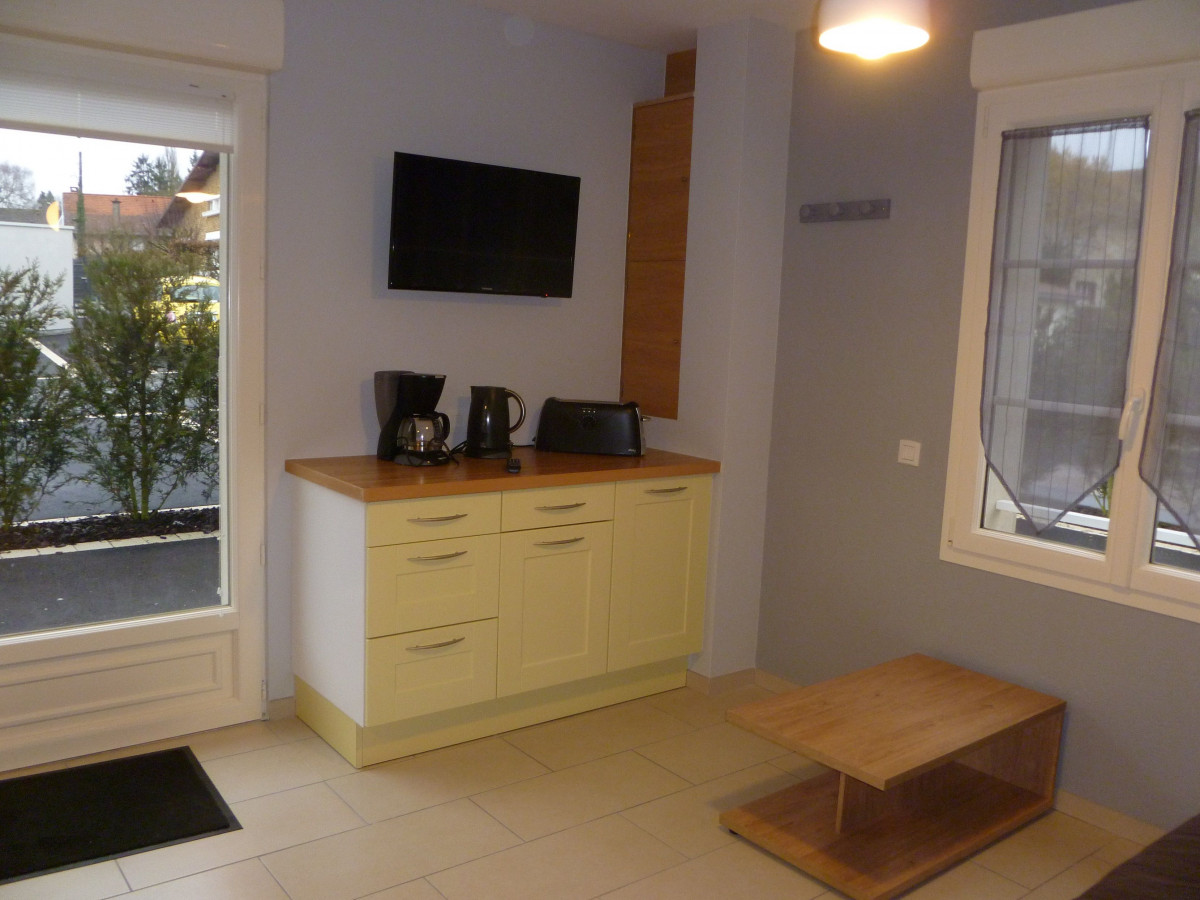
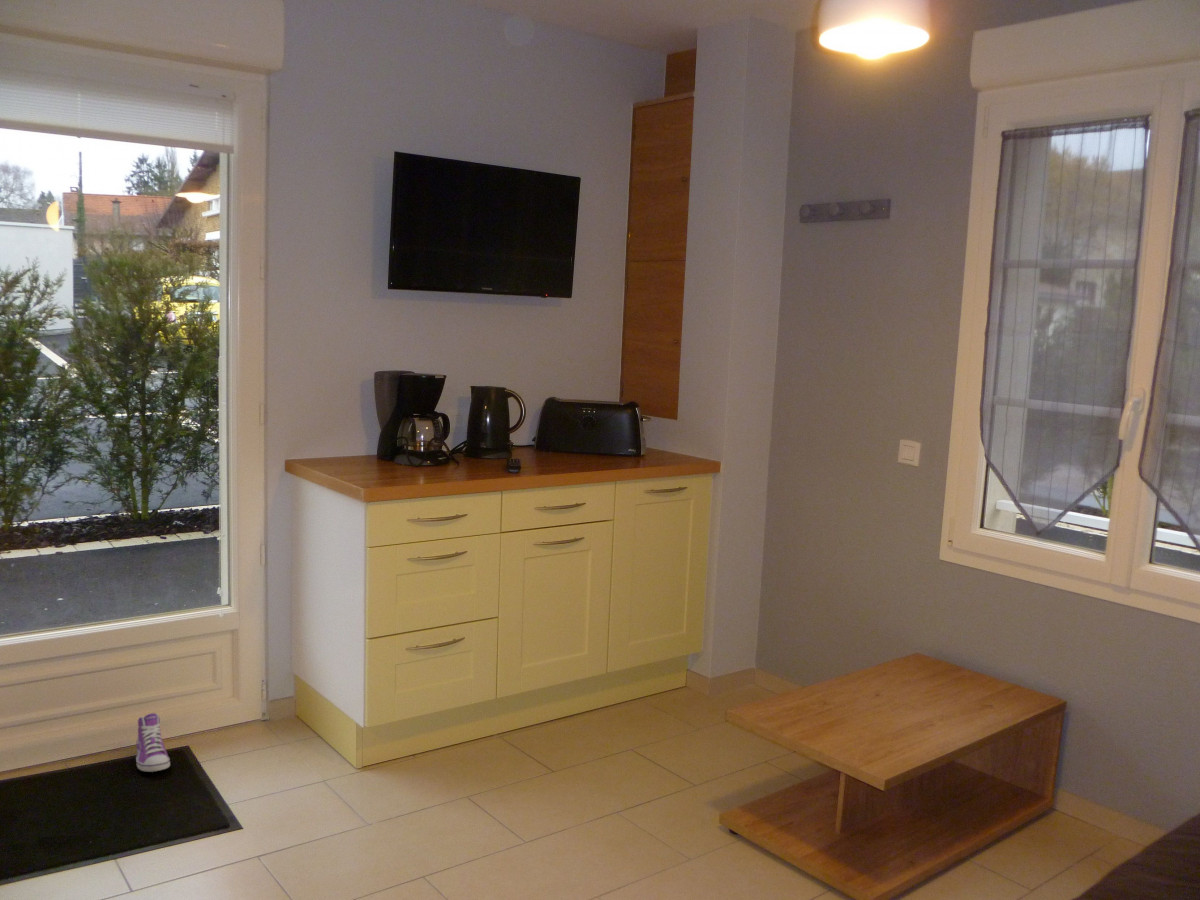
+ sneaker (150, 739)
